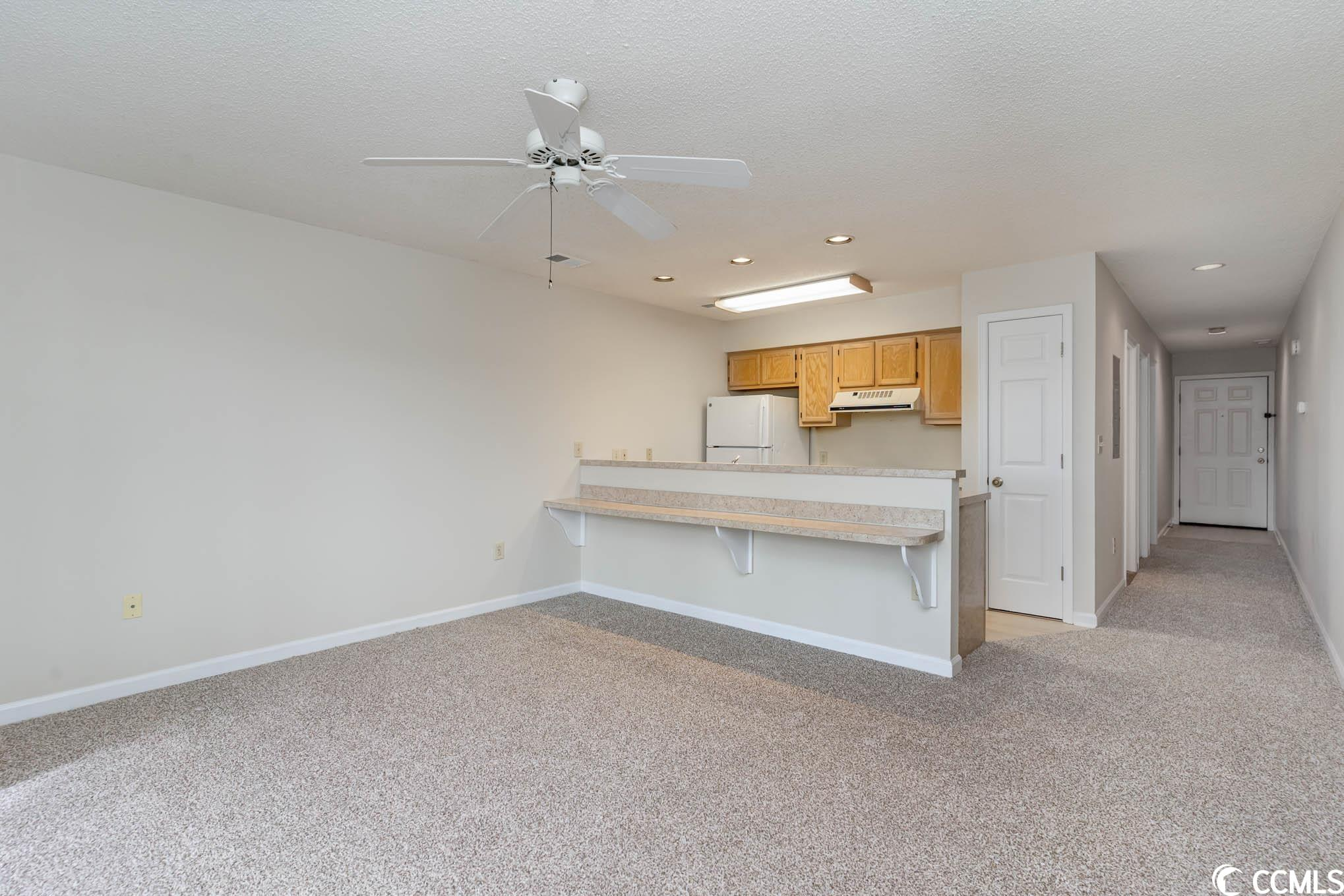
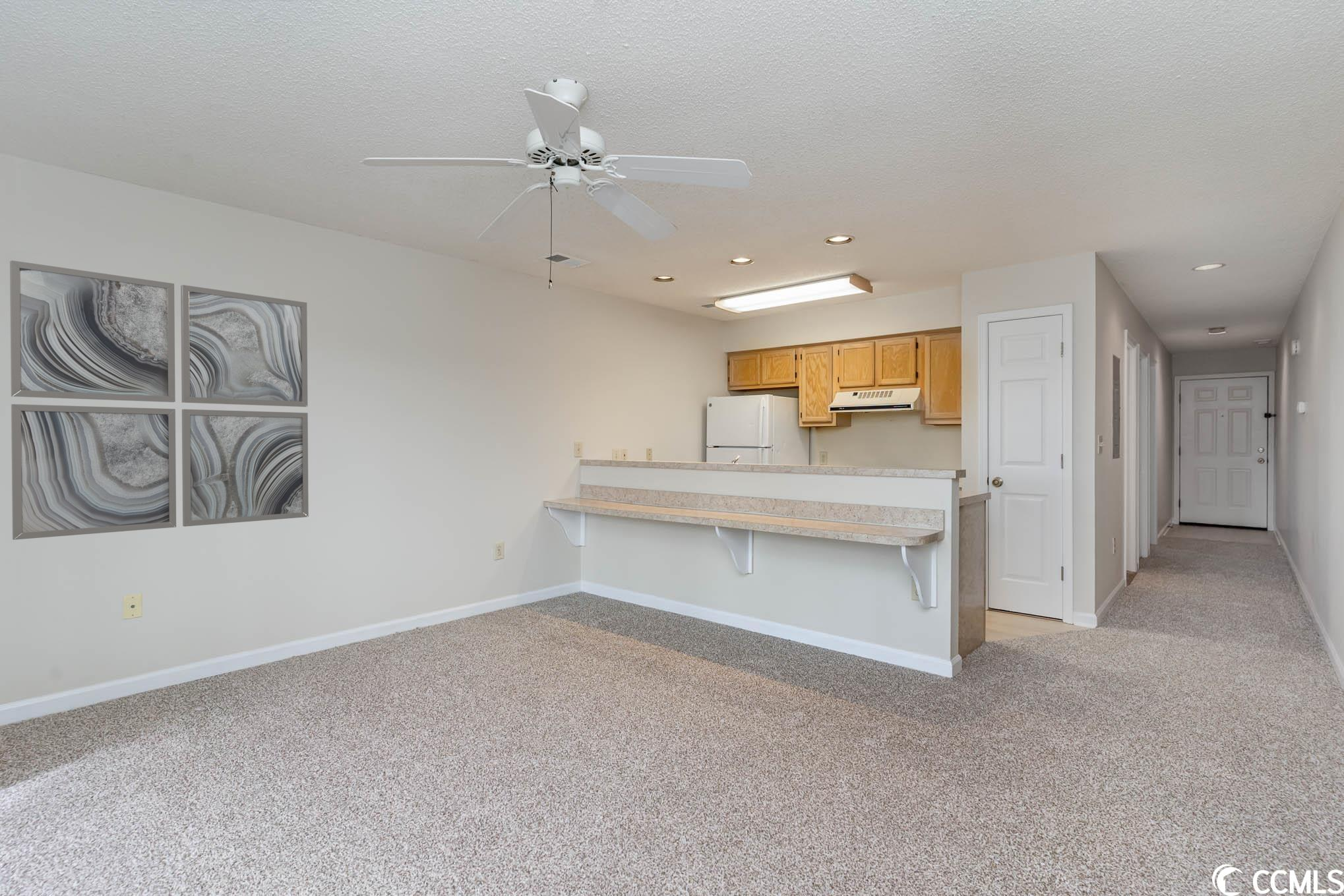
+ wall art (175, 409)
